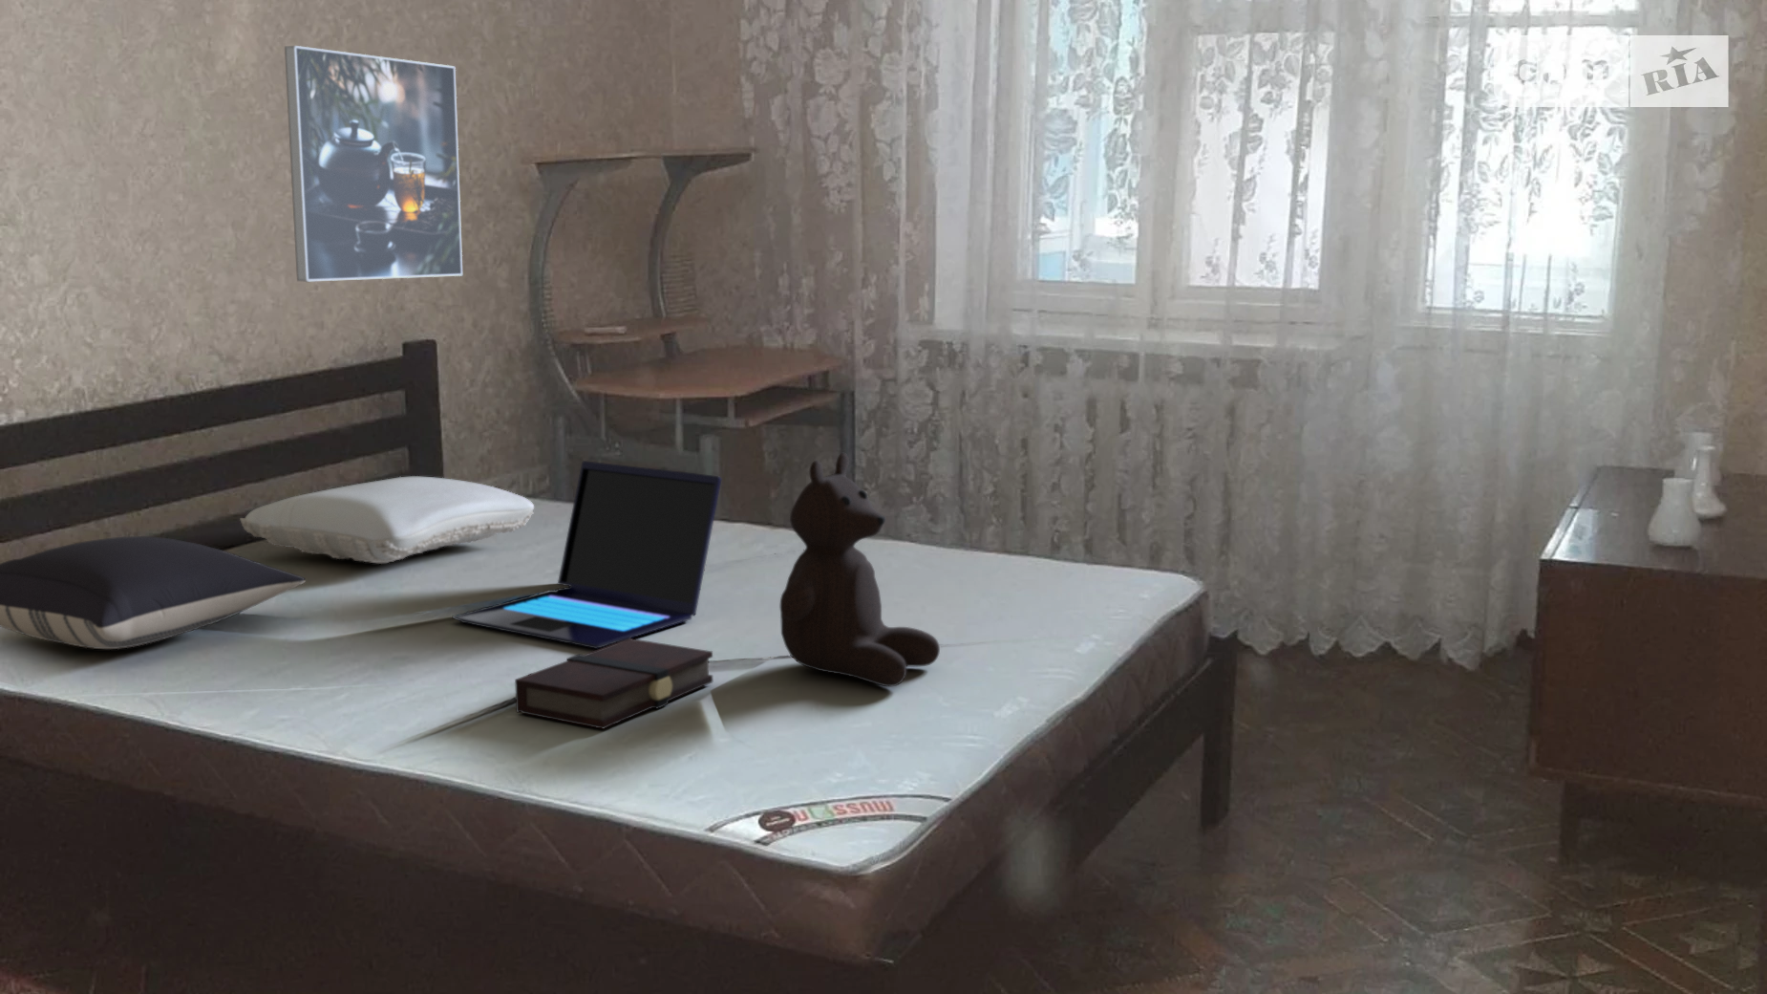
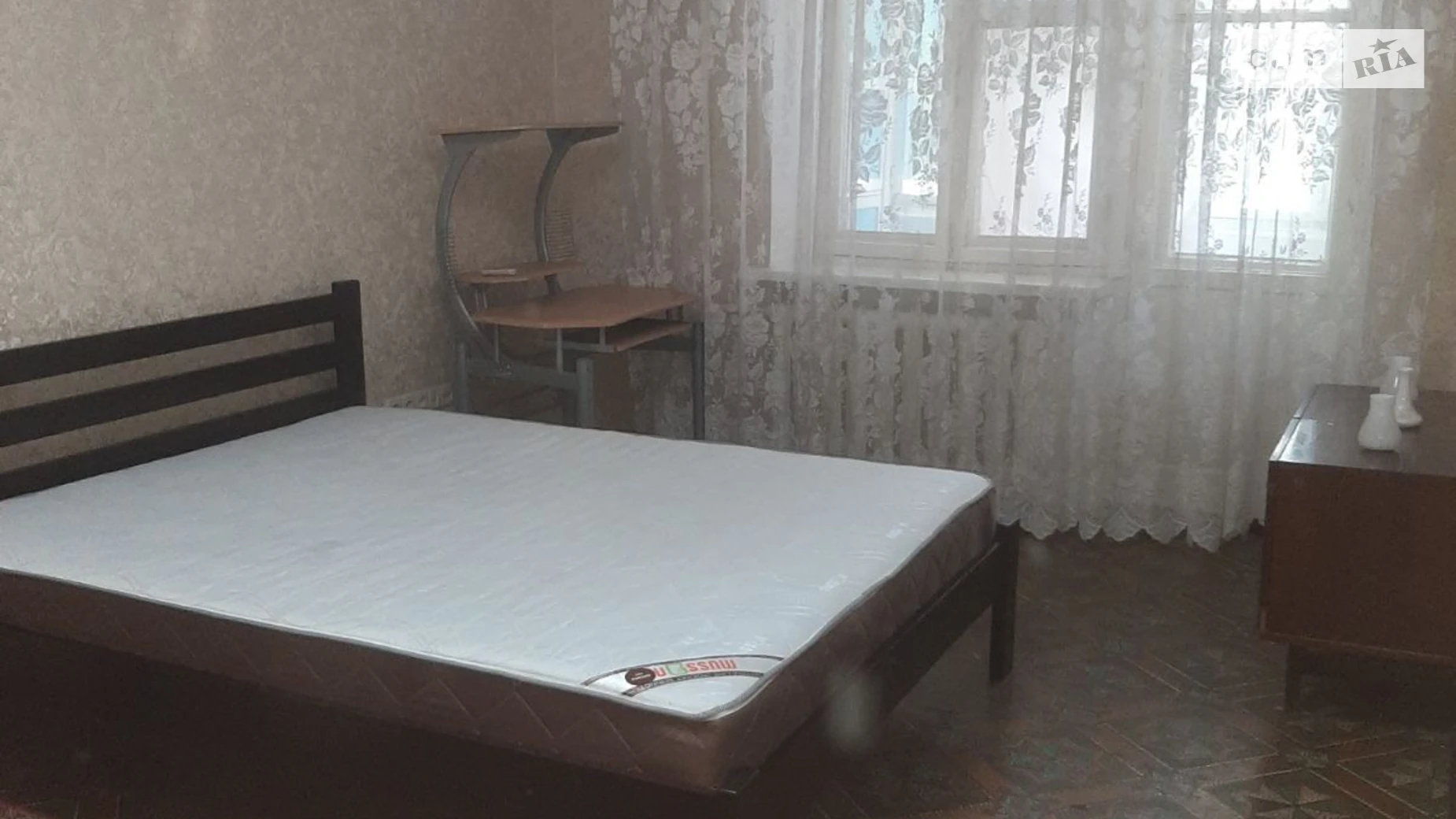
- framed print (379, 169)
- teddy bear (859, 566)
- pillow (392, 518)
- laptop (589, 549)
- pillow (130, 589)
- book (618, 681)
